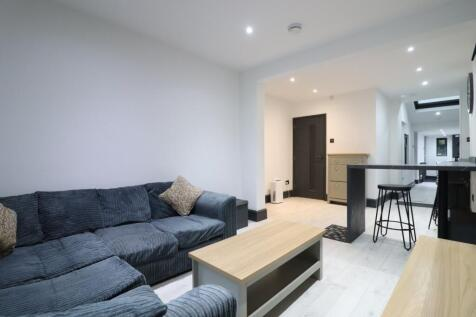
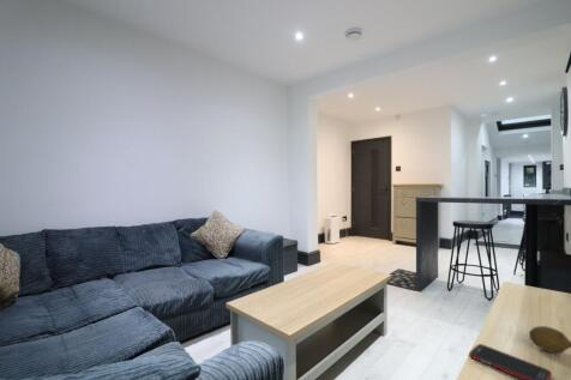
+ fruit (549, 339)
+ cell phone (507, 363)
